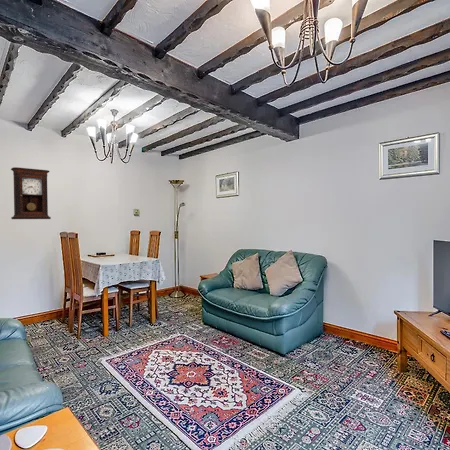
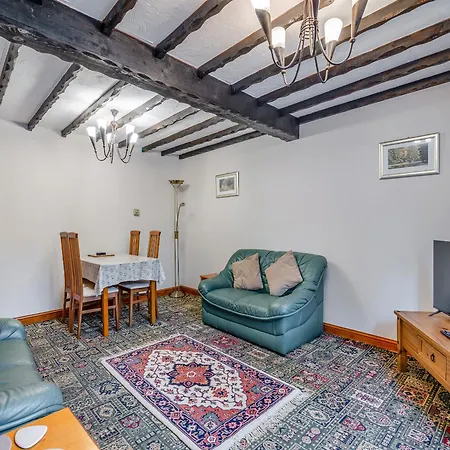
- pendulum clock (31, 194)
